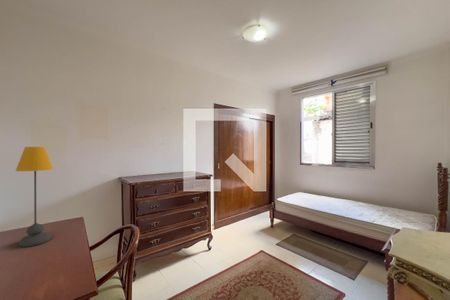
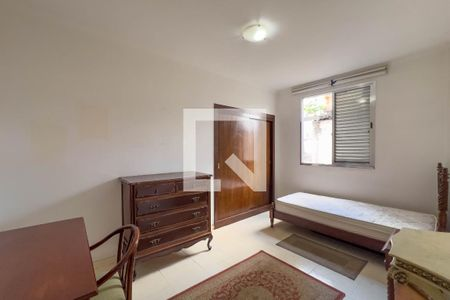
- table lamp (35, 194)
